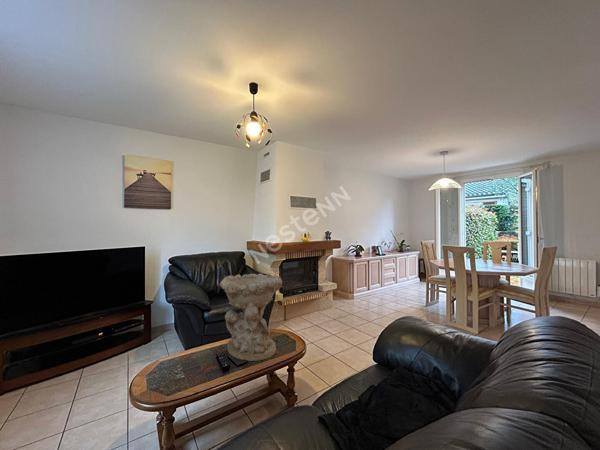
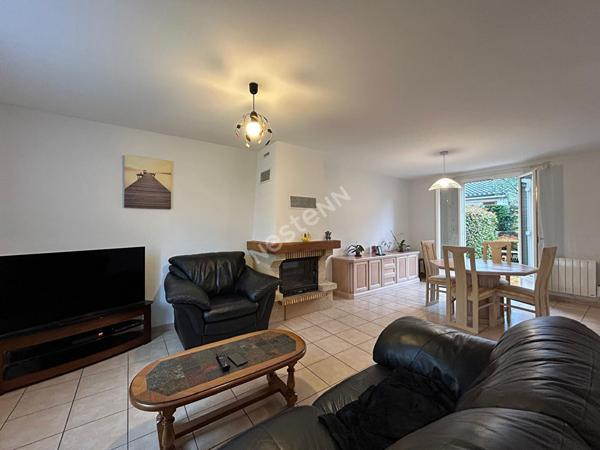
- decorative bowl (251, 312)
